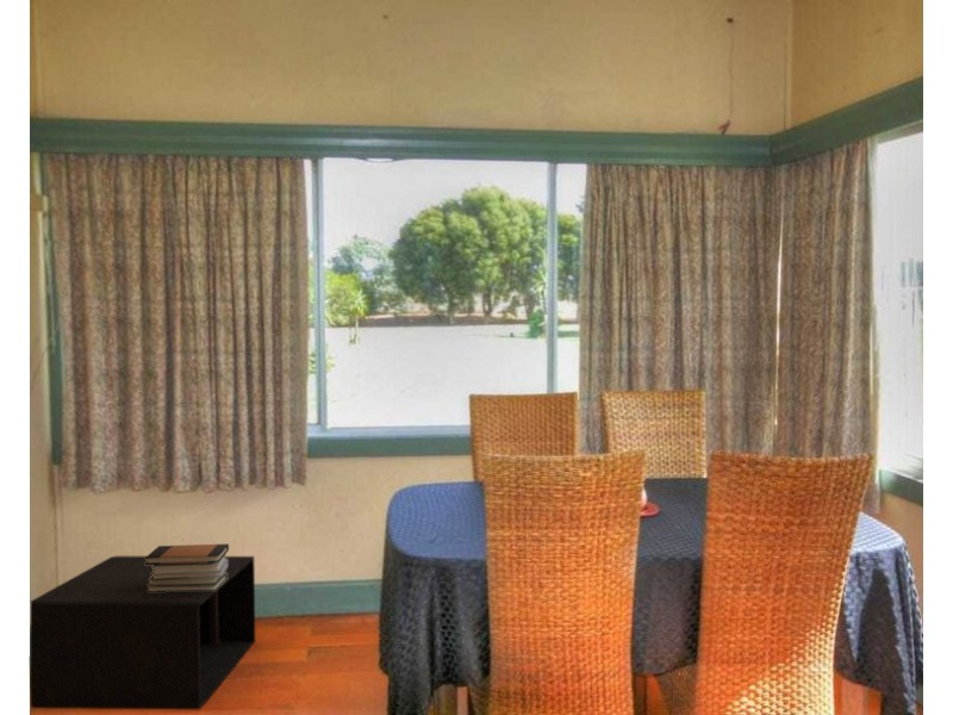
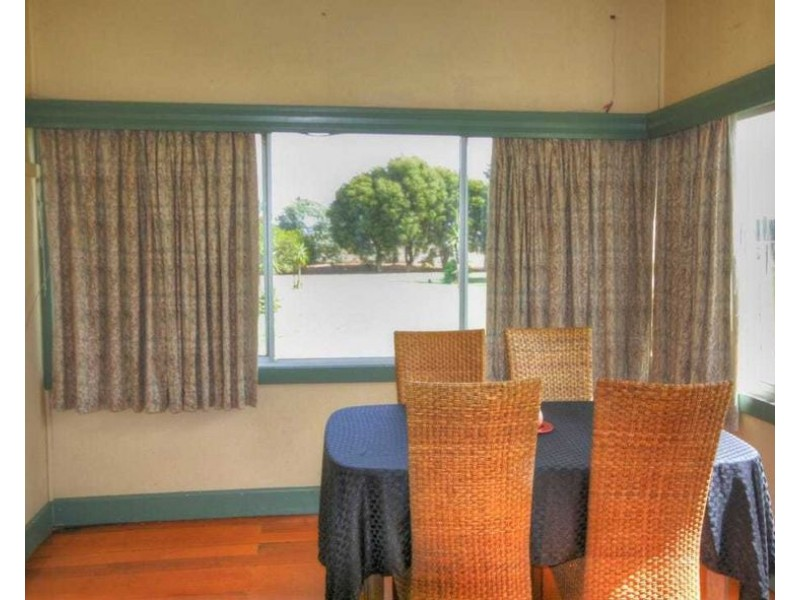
- book stack (188, 567)
- nightstand (151, 624)
